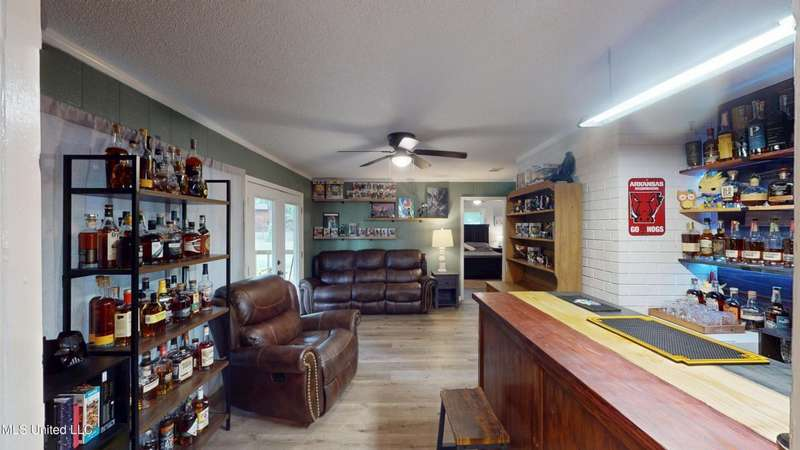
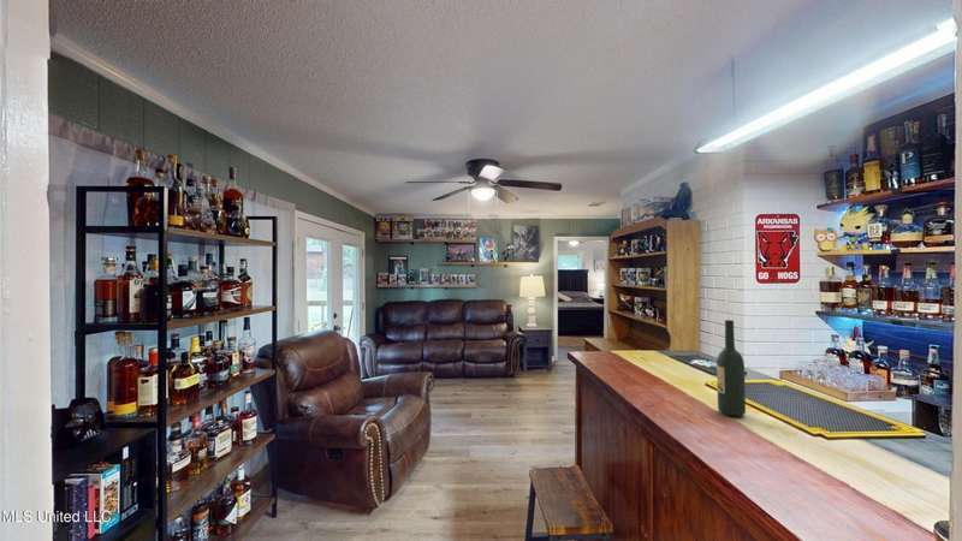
+ wine bottle (730, 367)
